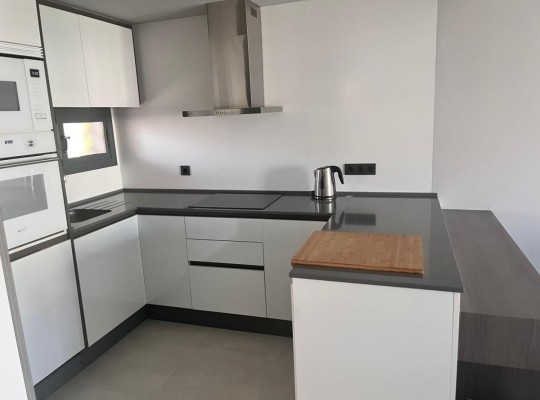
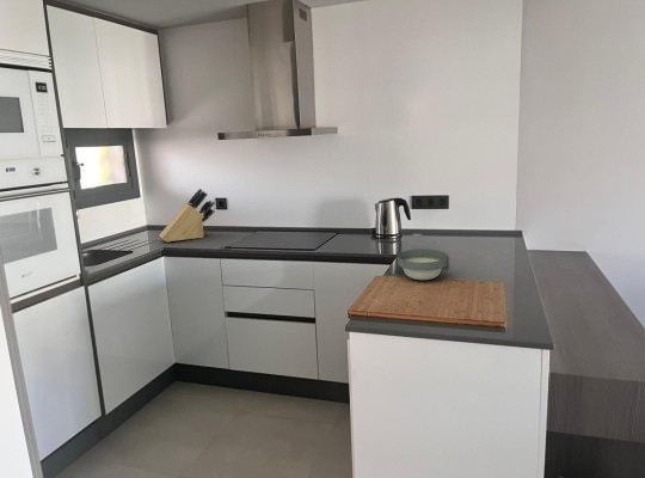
+ knife block (186, 214)
+ bowl (422, 265)
